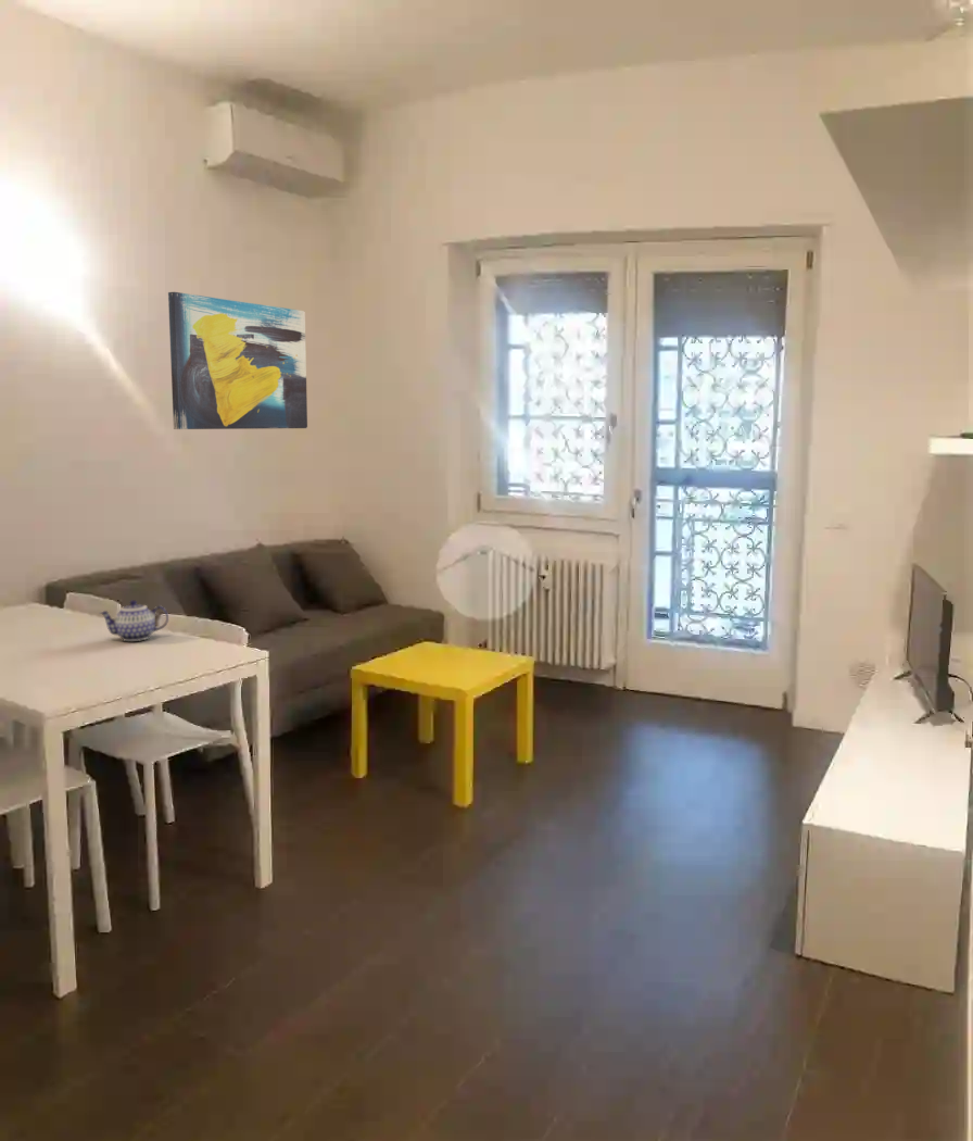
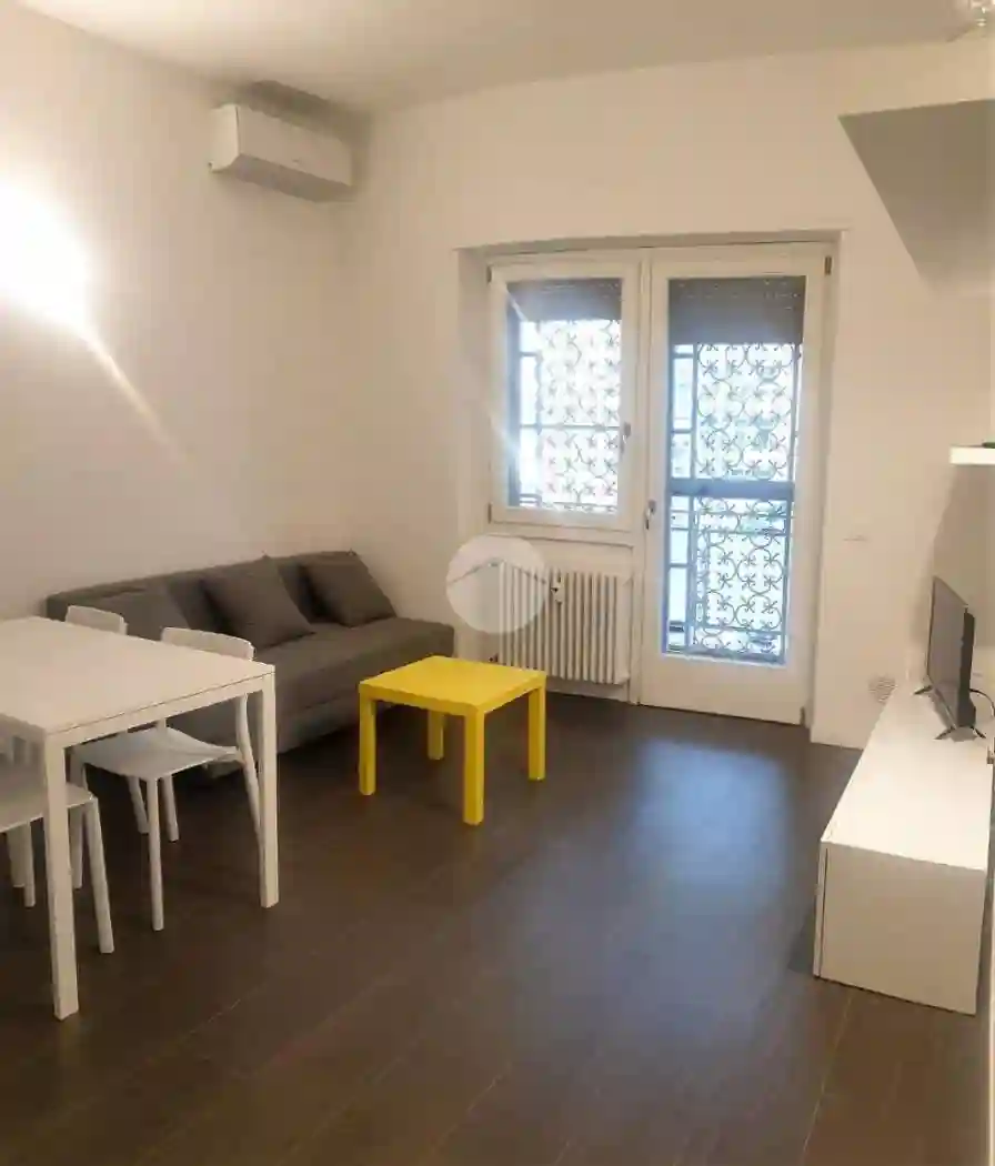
- teapot (134, 619)
- wall art (243, 365)
